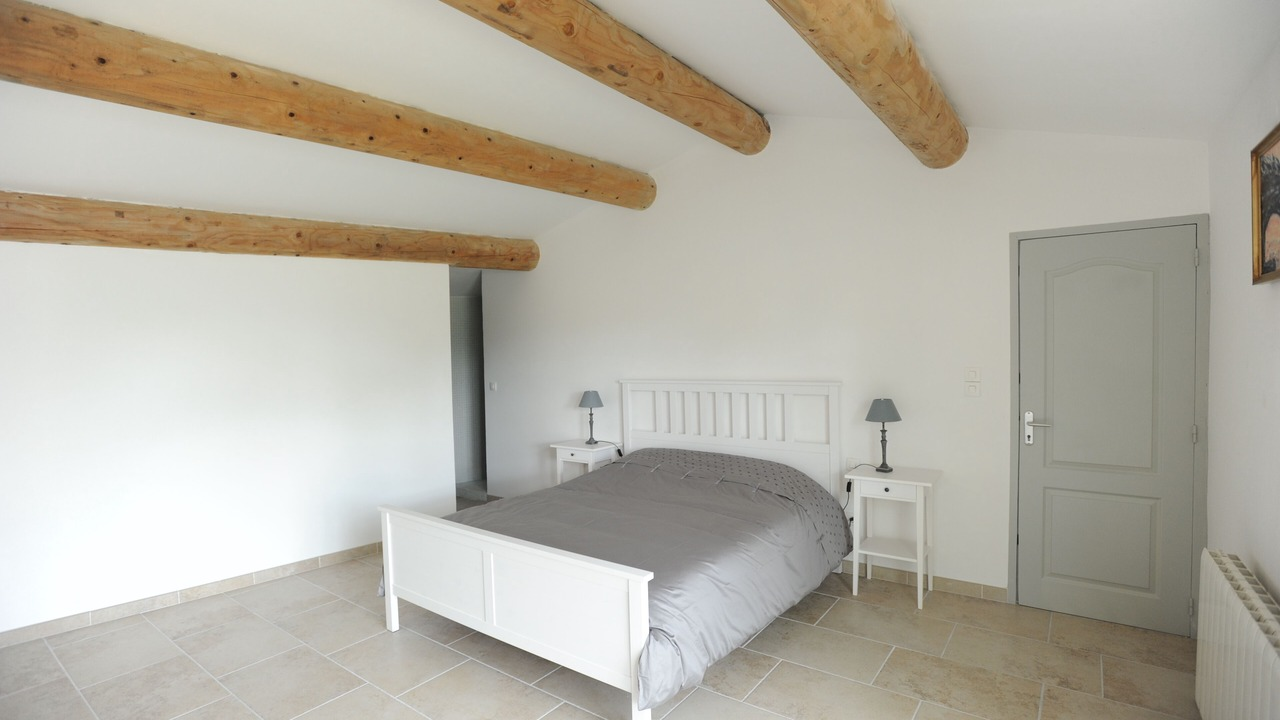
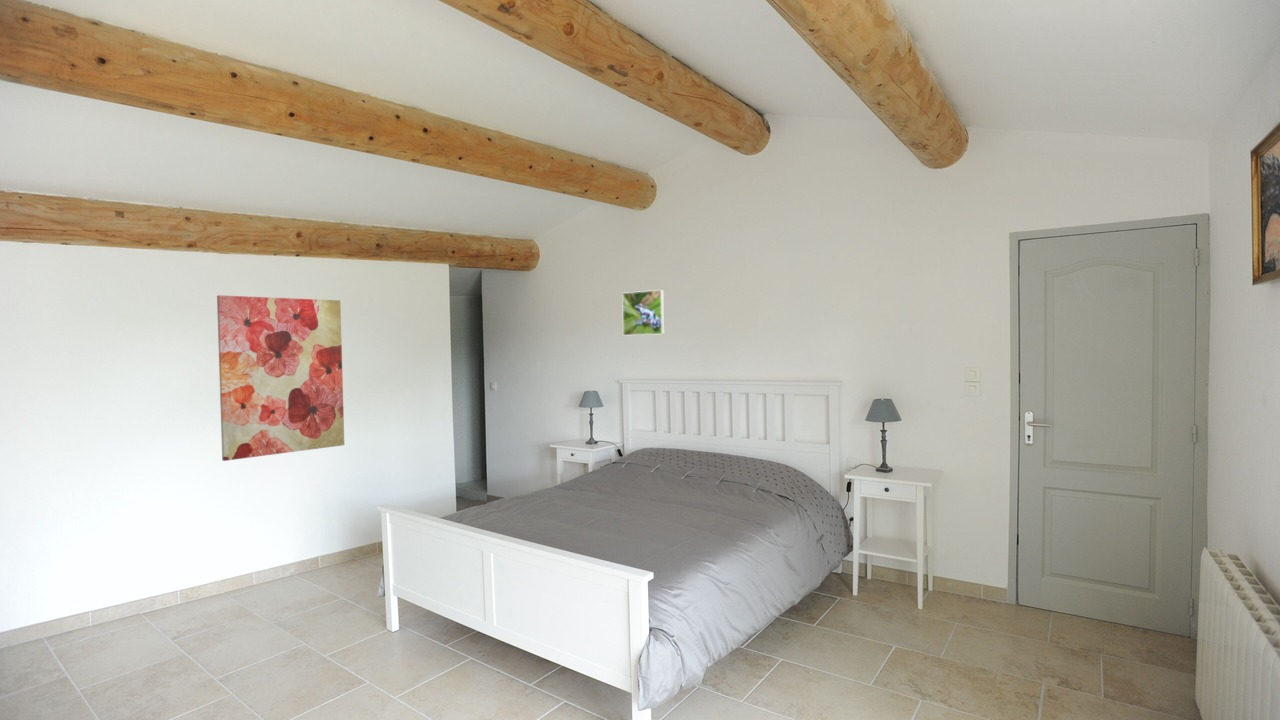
+ wall art (285, 375)
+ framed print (642, 313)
